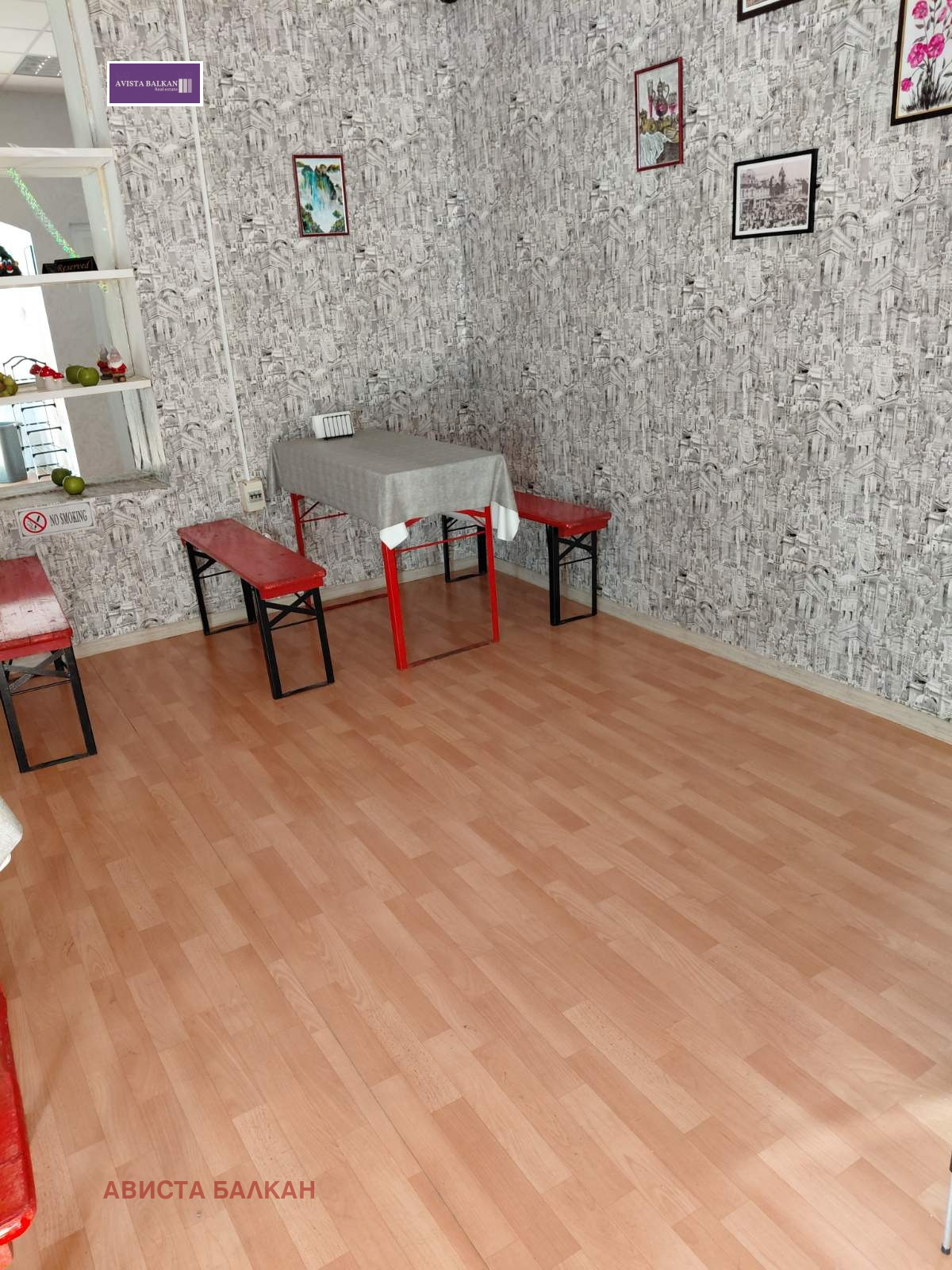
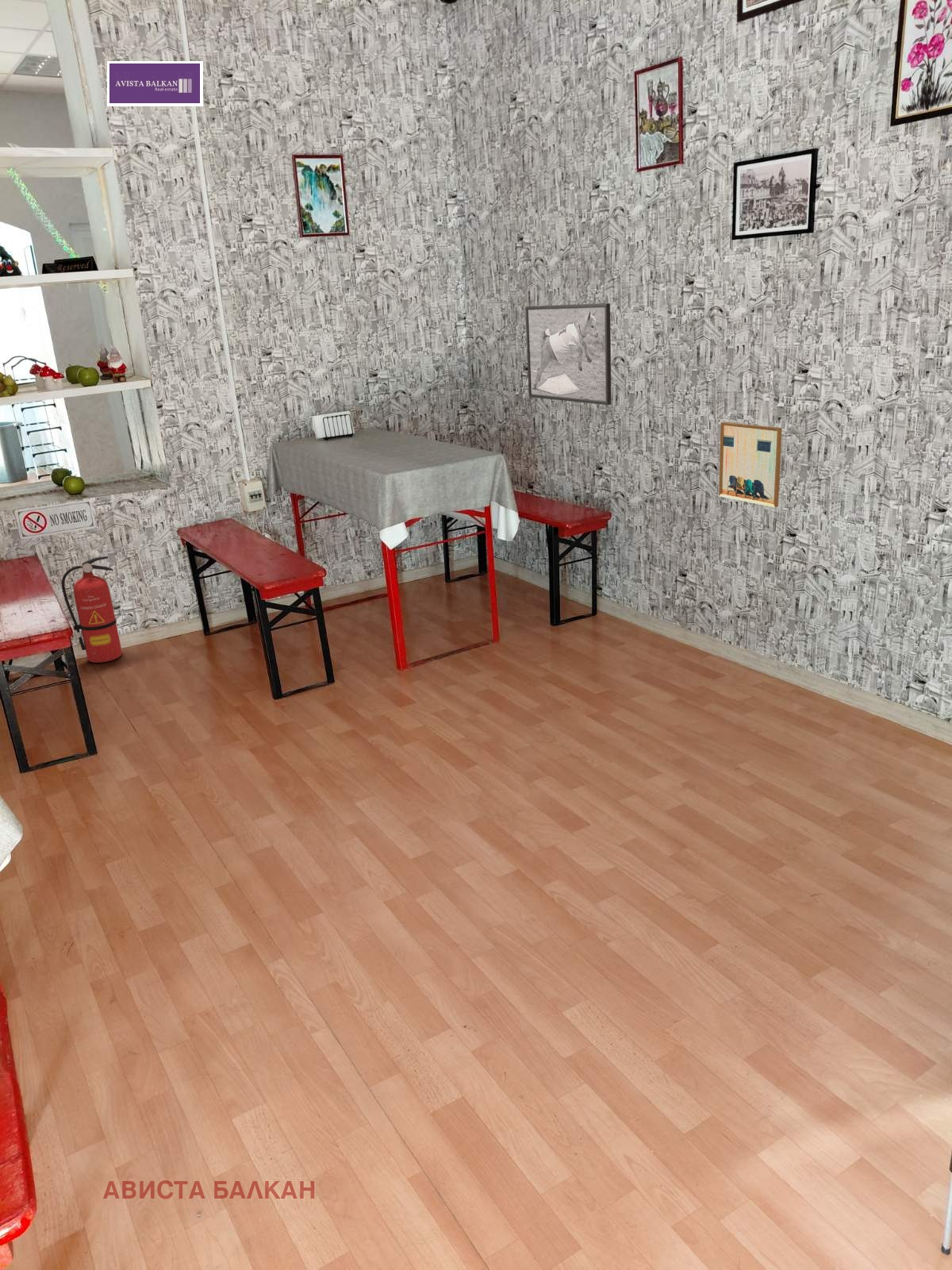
+ wall art (749, 464)
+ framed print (566, 353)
+ fire extinguisher (94, 610)
